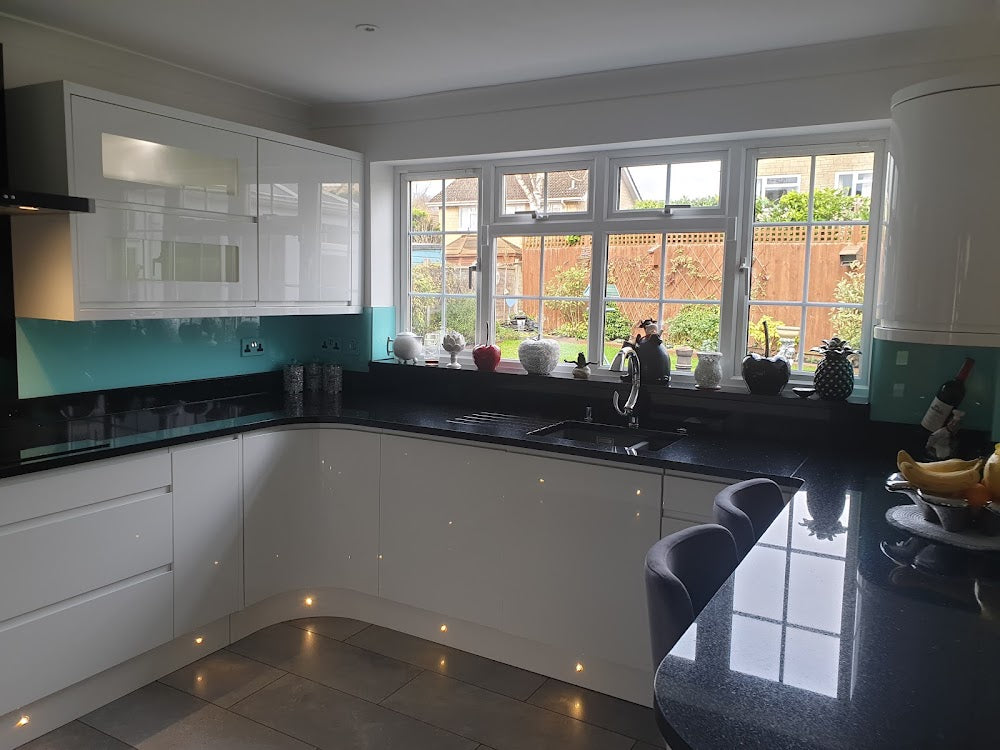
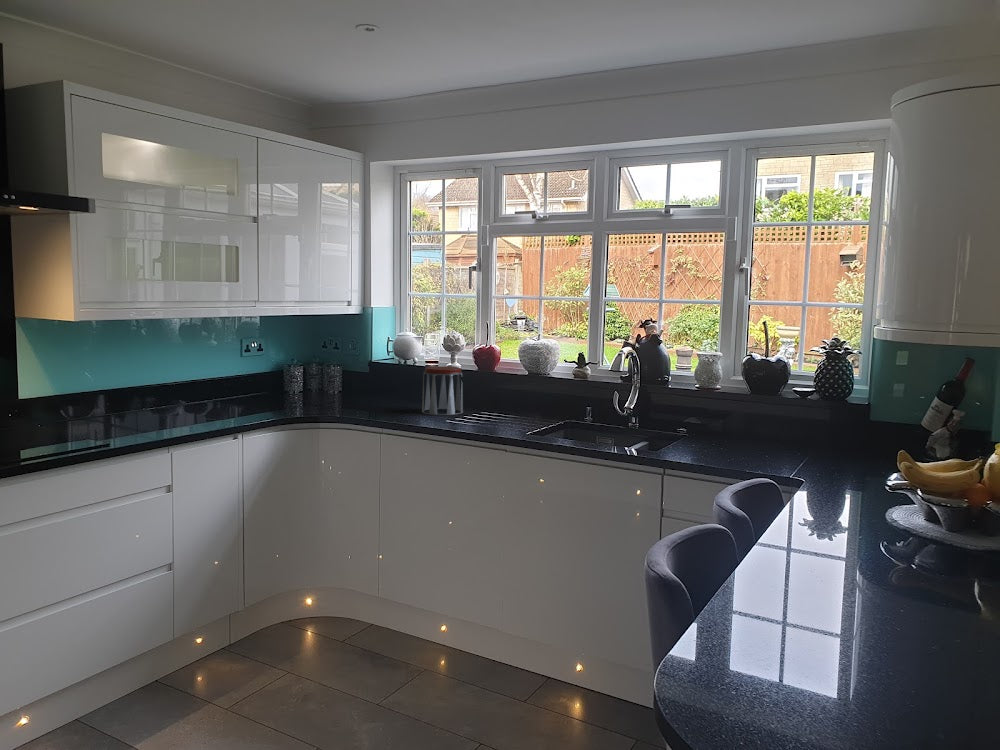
+ jar (442, 390)
